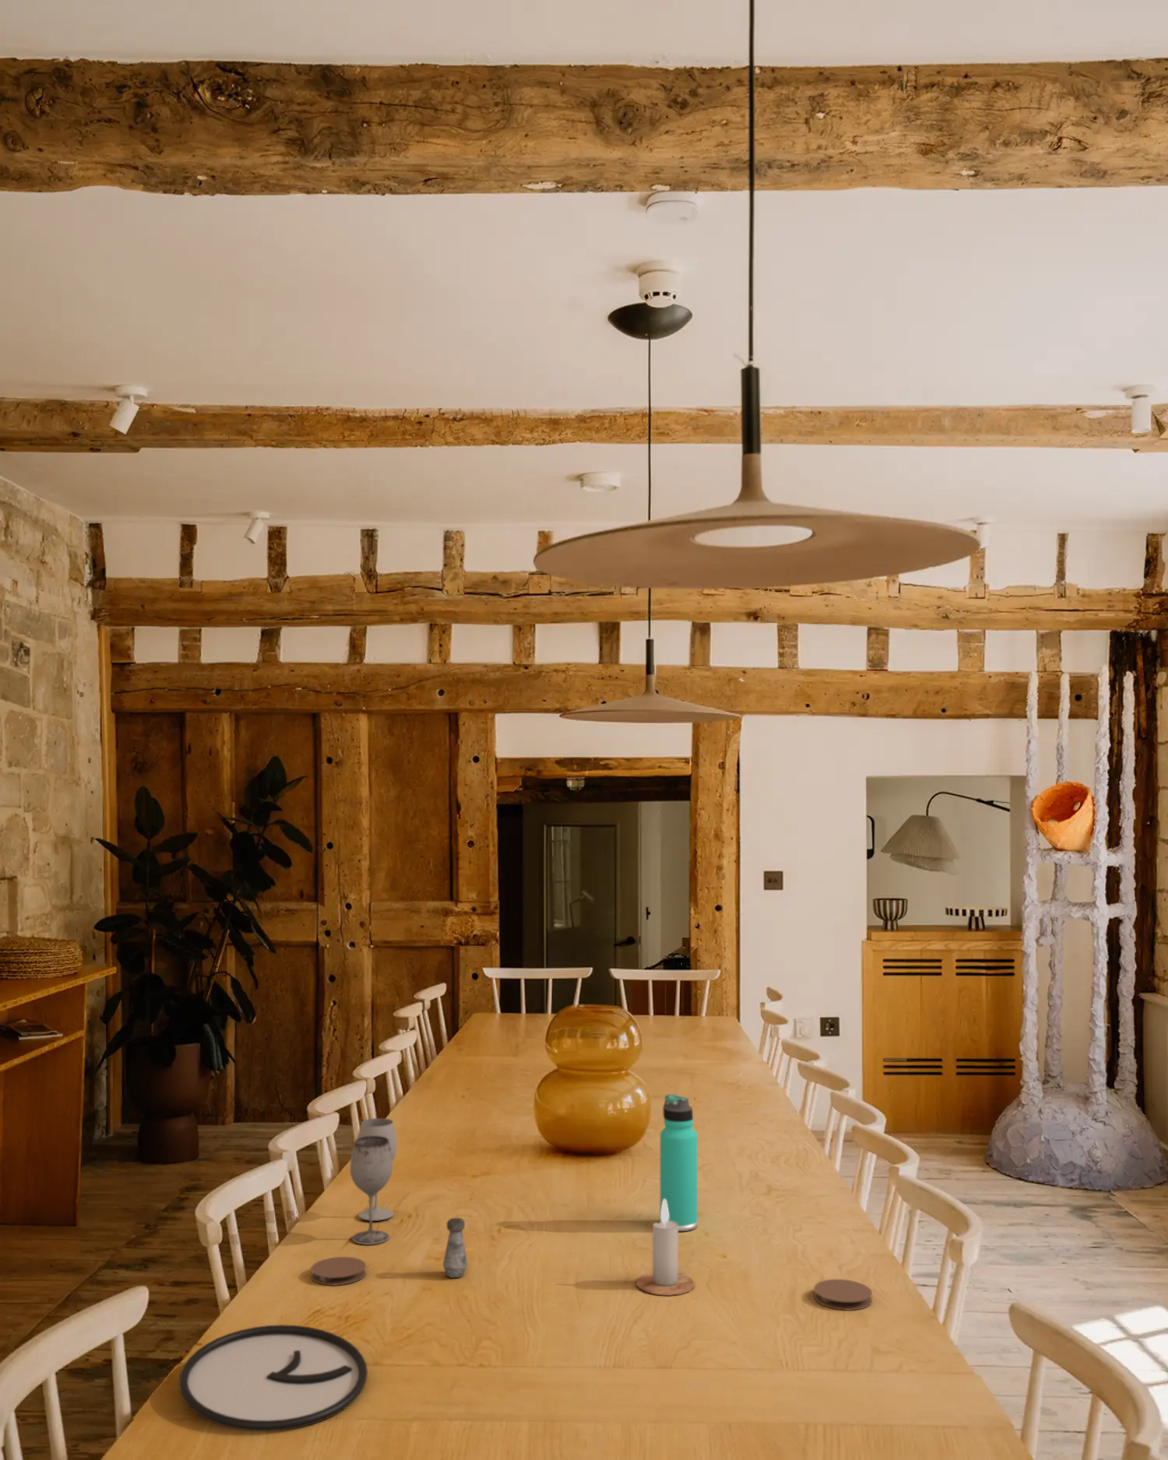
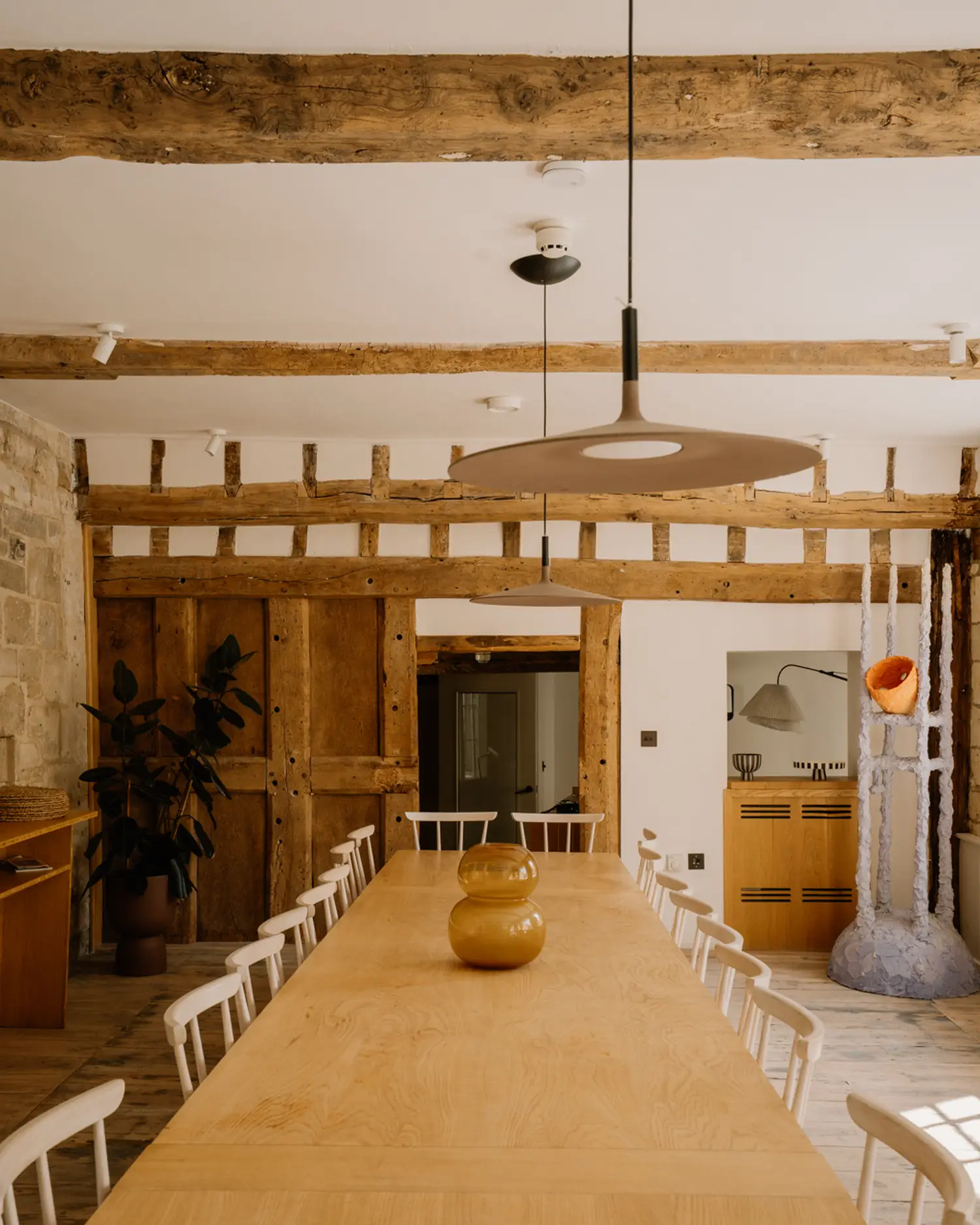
- candle (665, 1241)
- wineglass (374, 1179)
- thermos bottle (678, 1161)
- coaster (338, 1270)
- salt shaker (455, 1247)
- coaster (843, 1294)
- plate (274, 1374)
